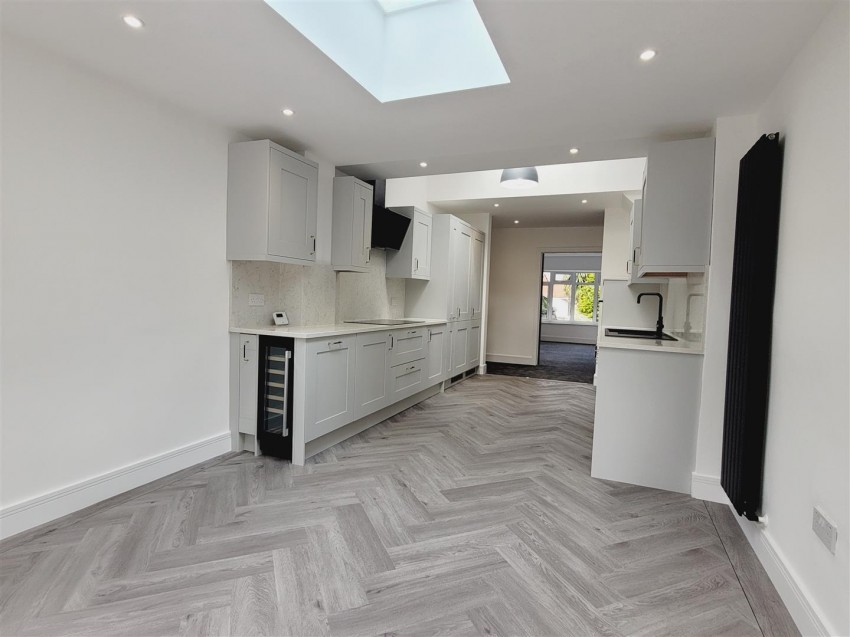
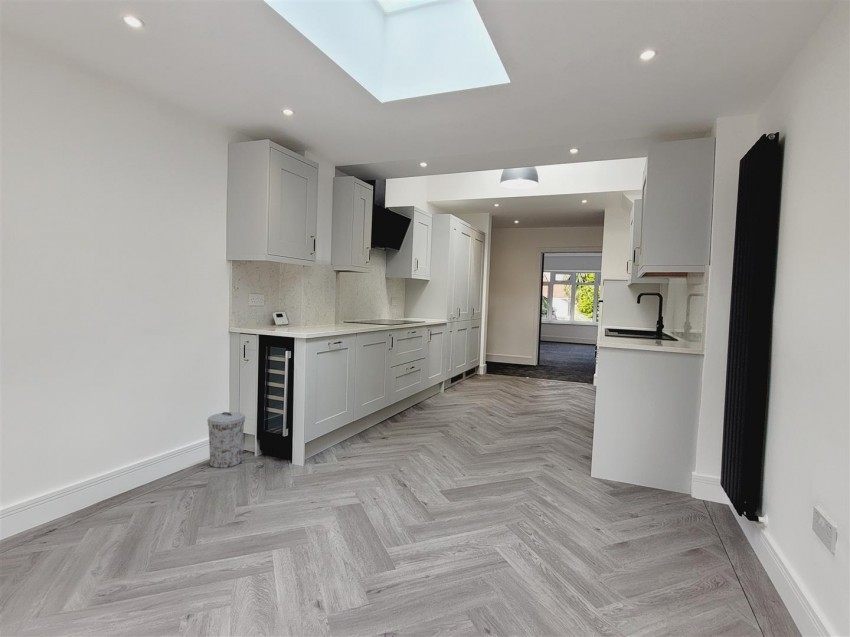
+ trash can (226, 437)
